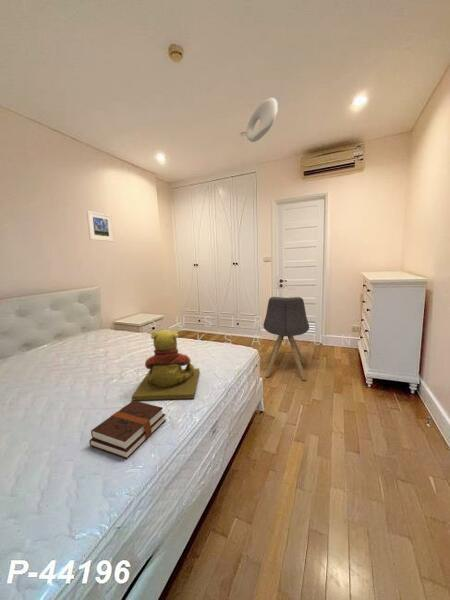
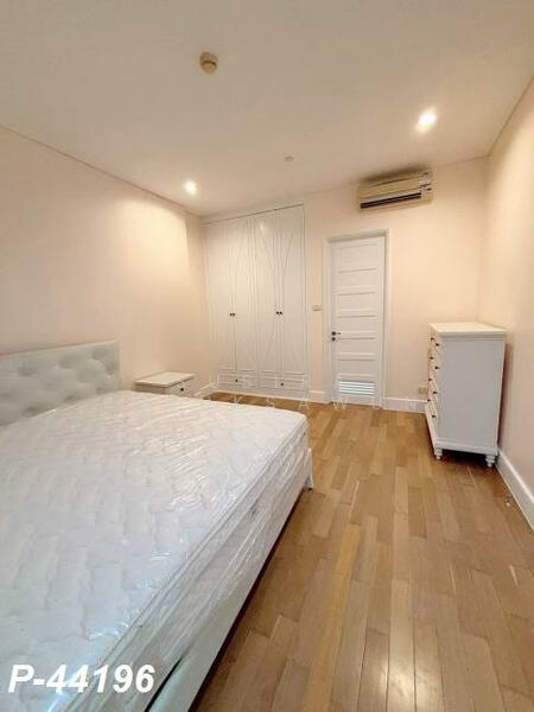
- chair (285, 332)
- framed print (100, 227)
- ceiling light (260, 120)
- teddy bear (167, 357)
- hardback book (130, 424)
